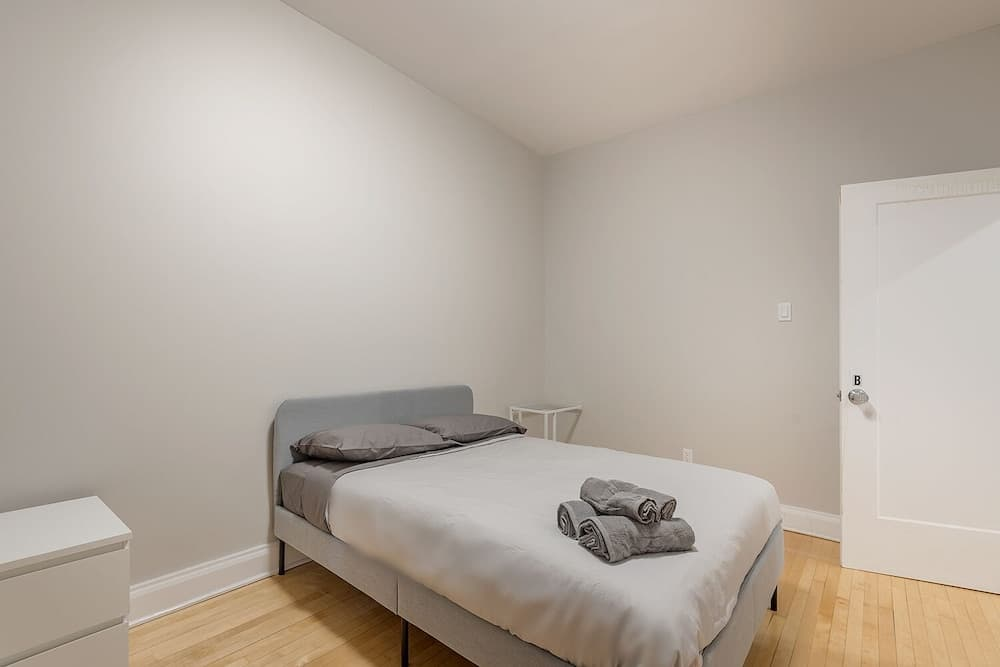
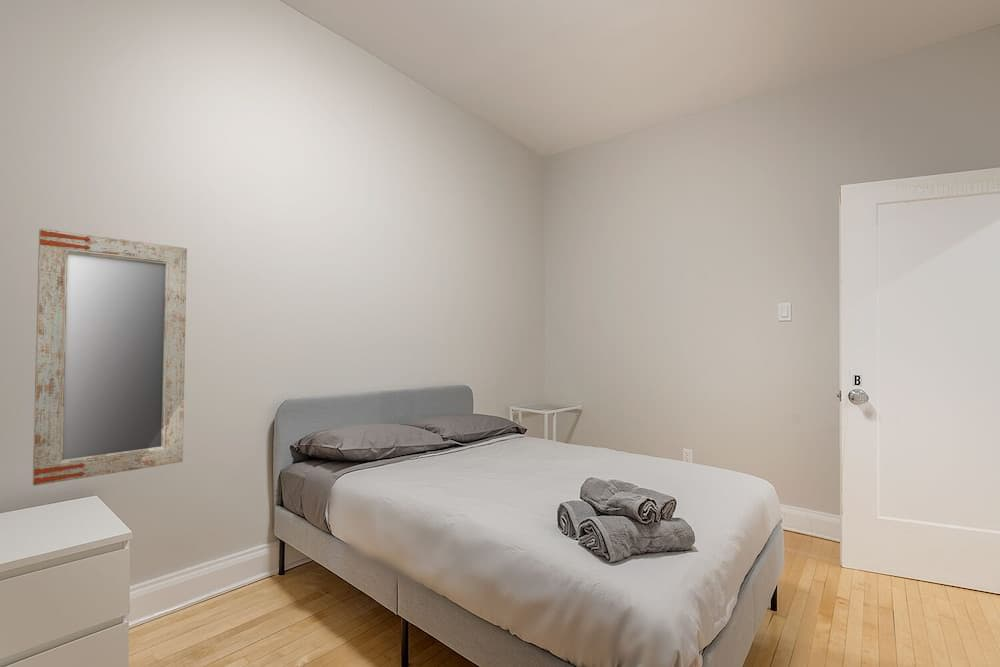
+ home mirror (117, 355)
